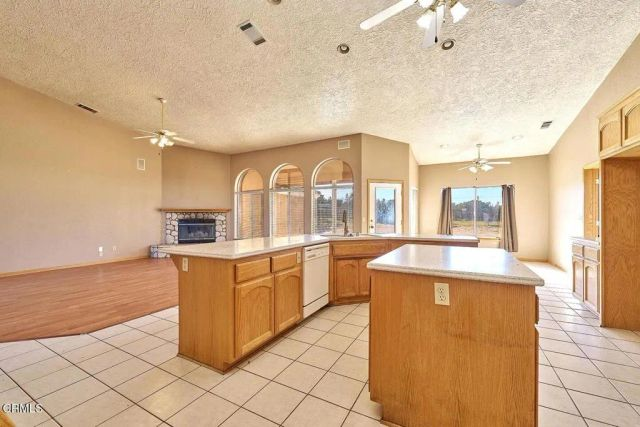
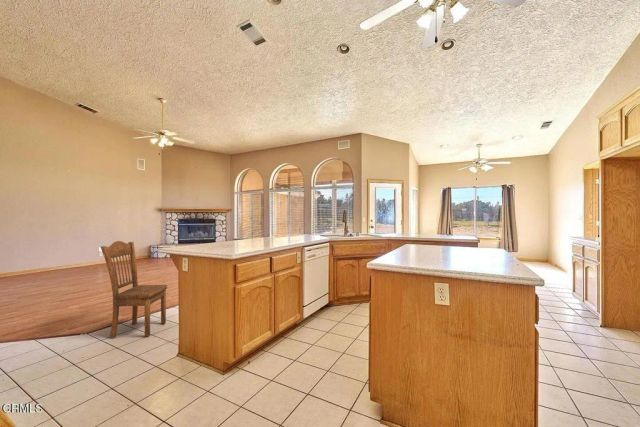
+ dining chair (138, 285)
